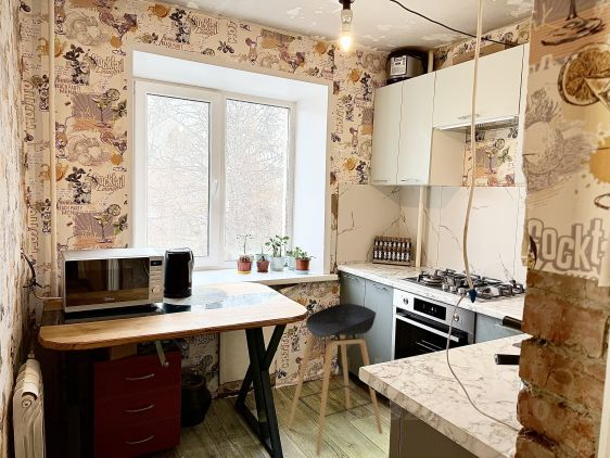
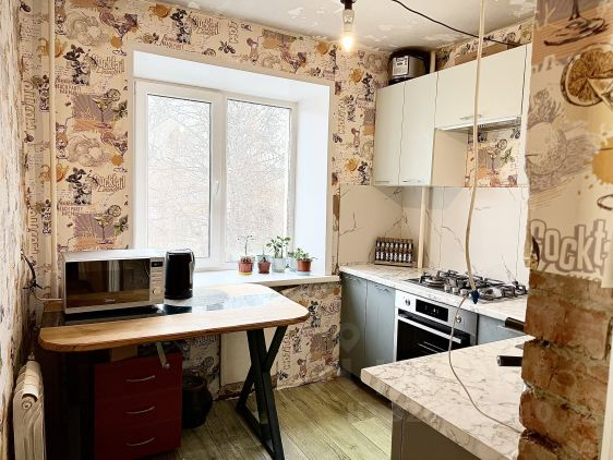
- stool (343, 371)
